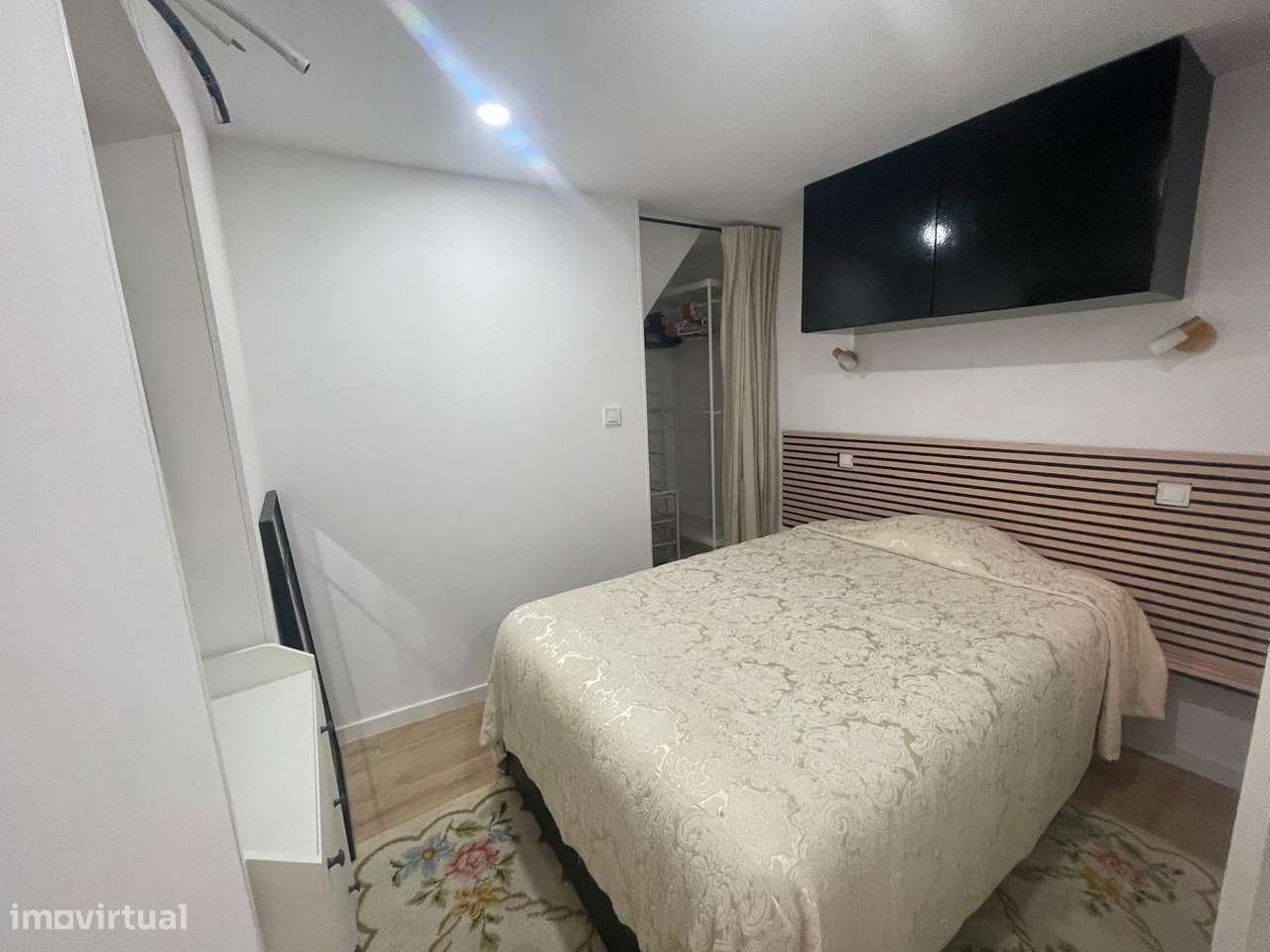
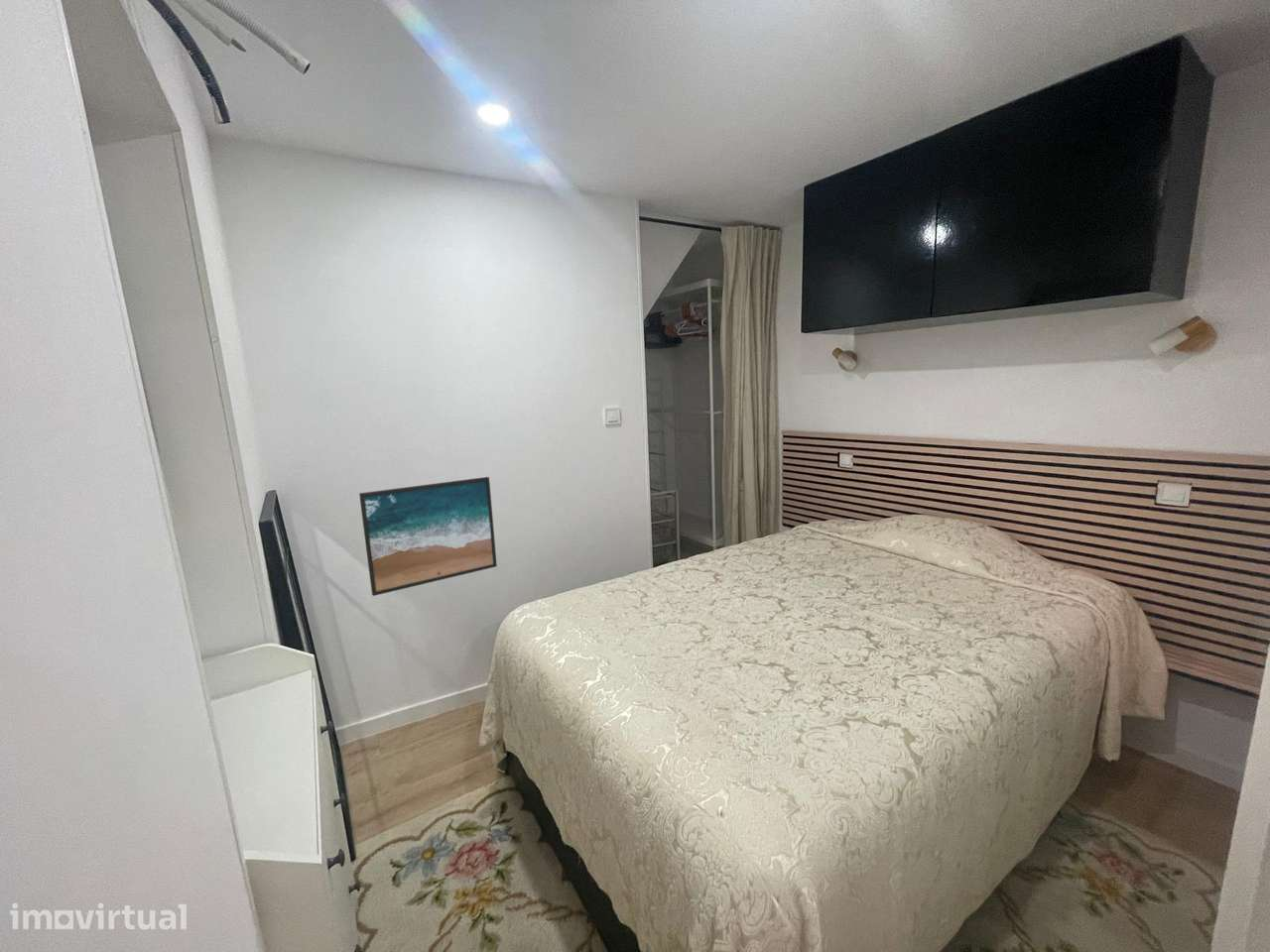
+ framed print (434, 533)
